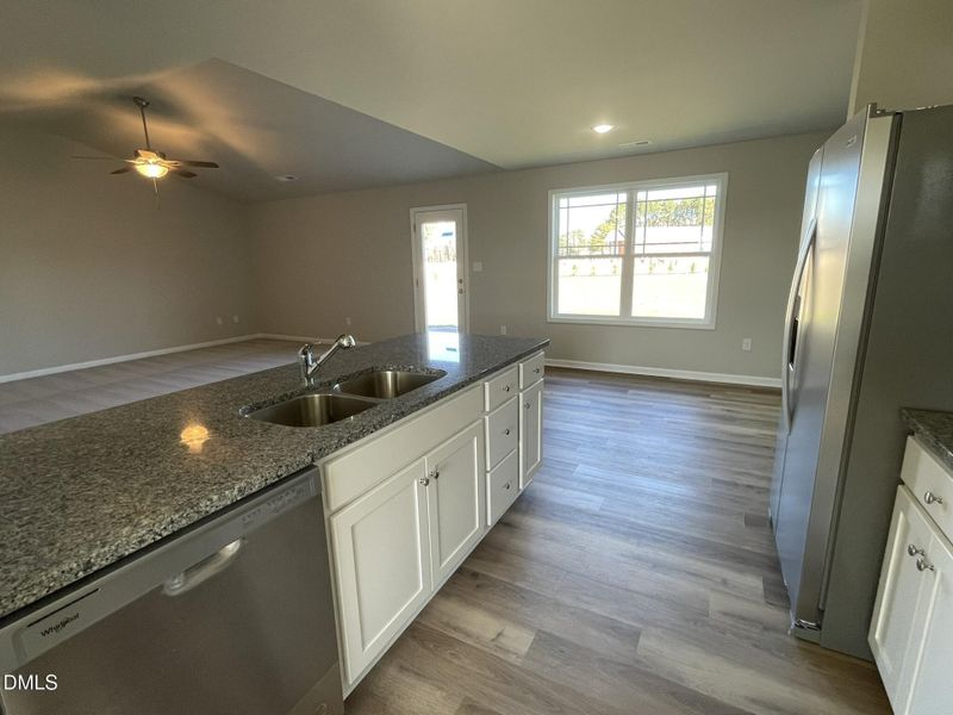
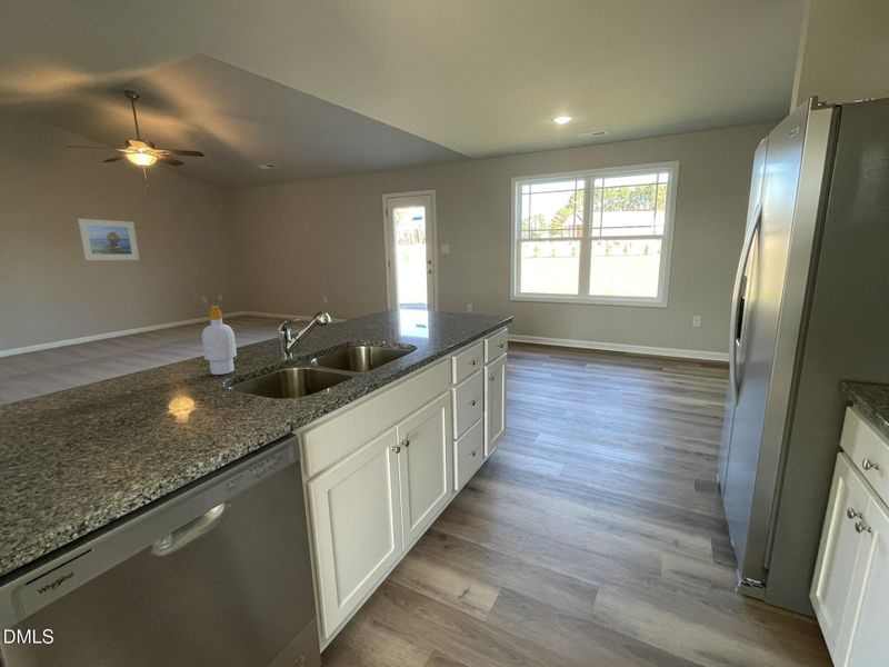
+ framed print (110, 240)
+ soap bottle (218, 339)
